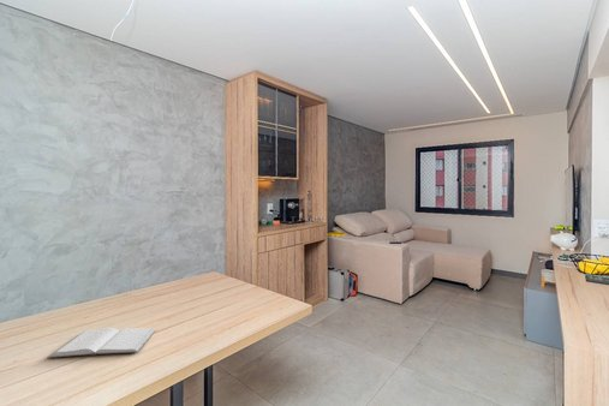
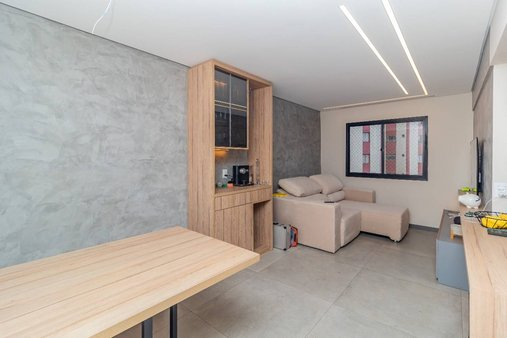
- book (106, 340)
